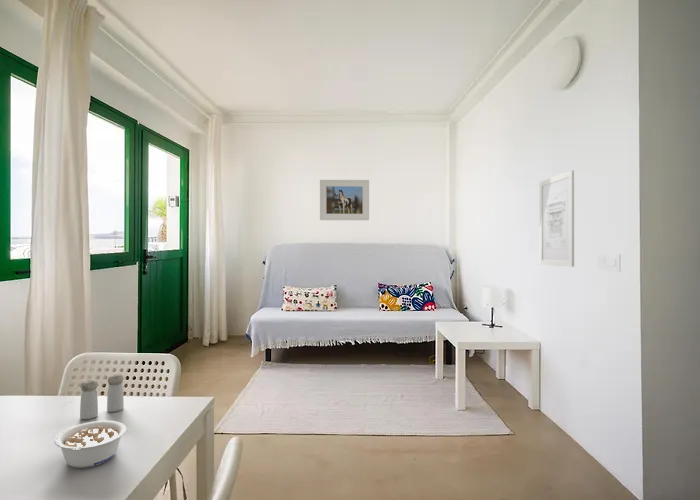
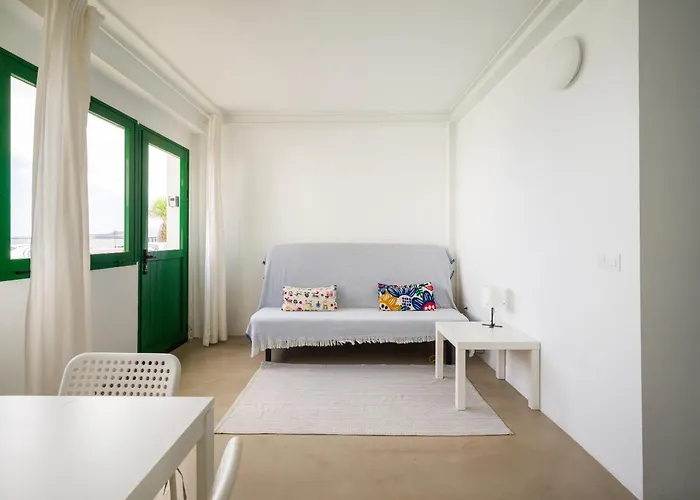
- salt and pepper shaker (107, 395)
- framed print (344, 200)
- wall art (555, 221)
- legume (92, 443)
